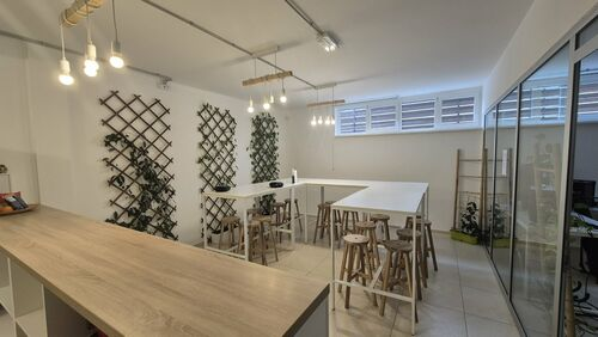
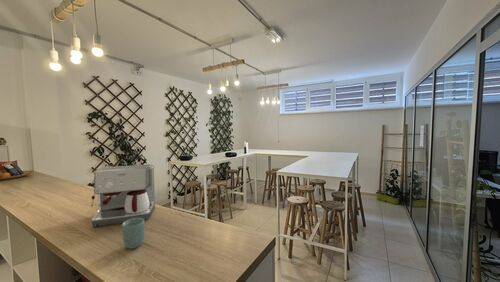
+ cup (133, 233)
+ coffee maker (125, 191)
